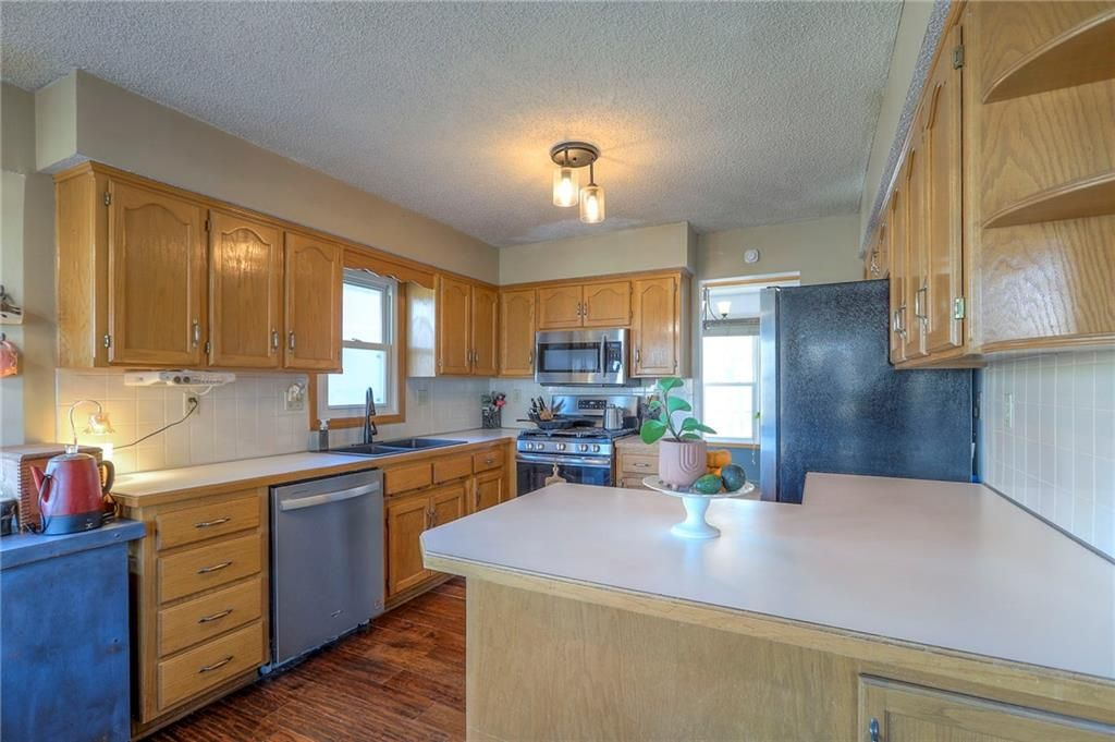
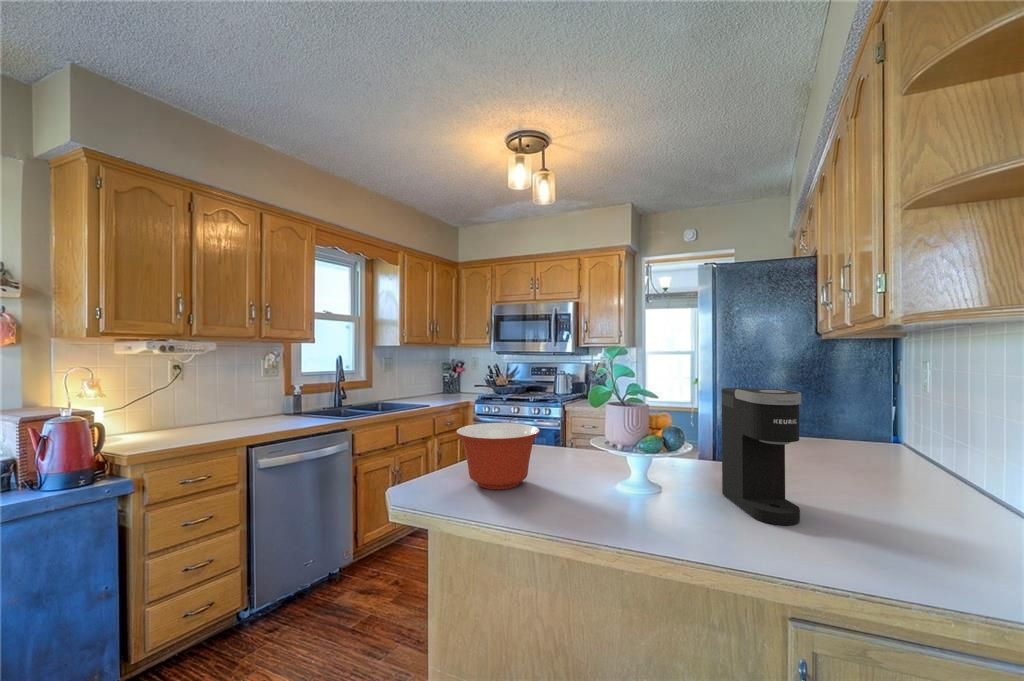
+ coffee maker (758, 447)
+ mixing bowl (498, 456)
